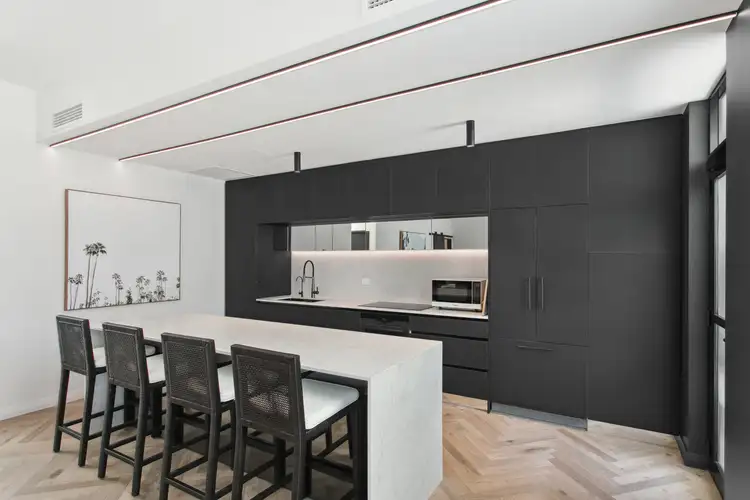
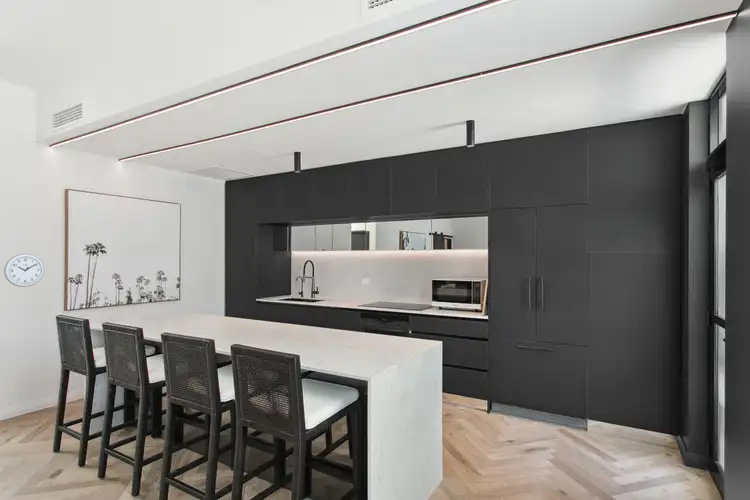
+ wall clock (25, 270)
